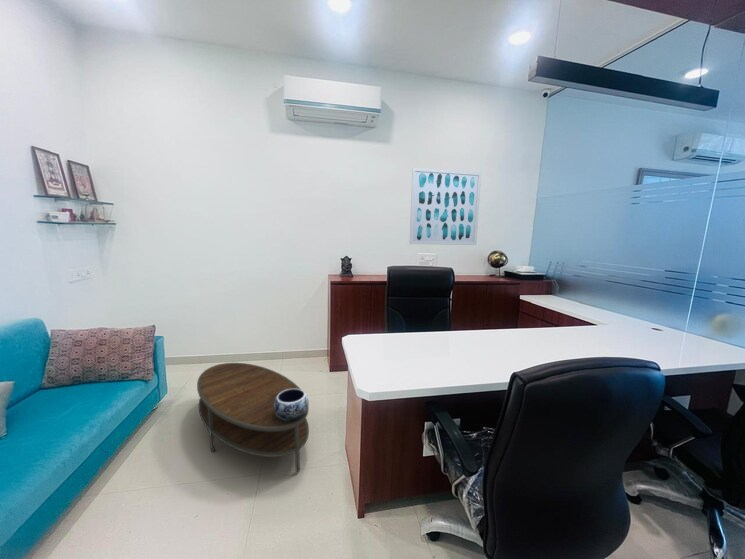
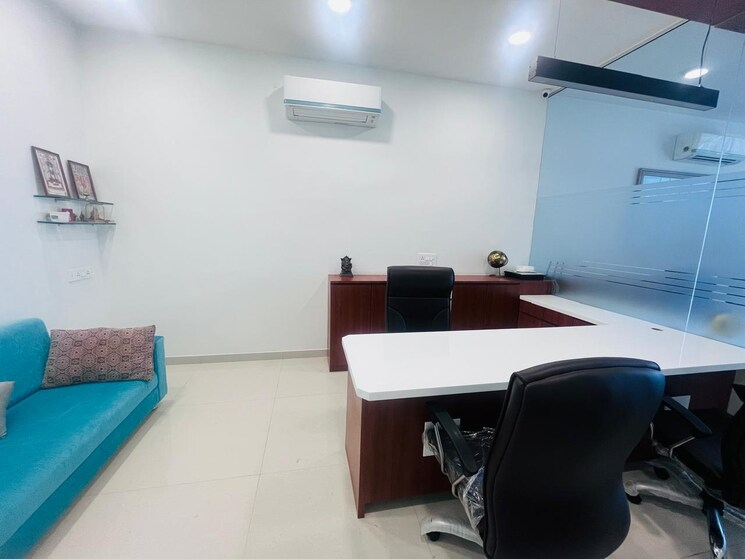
- wall art (445, 208)
- decorative bowl (291, 404)
- coffee table (250, 410)
